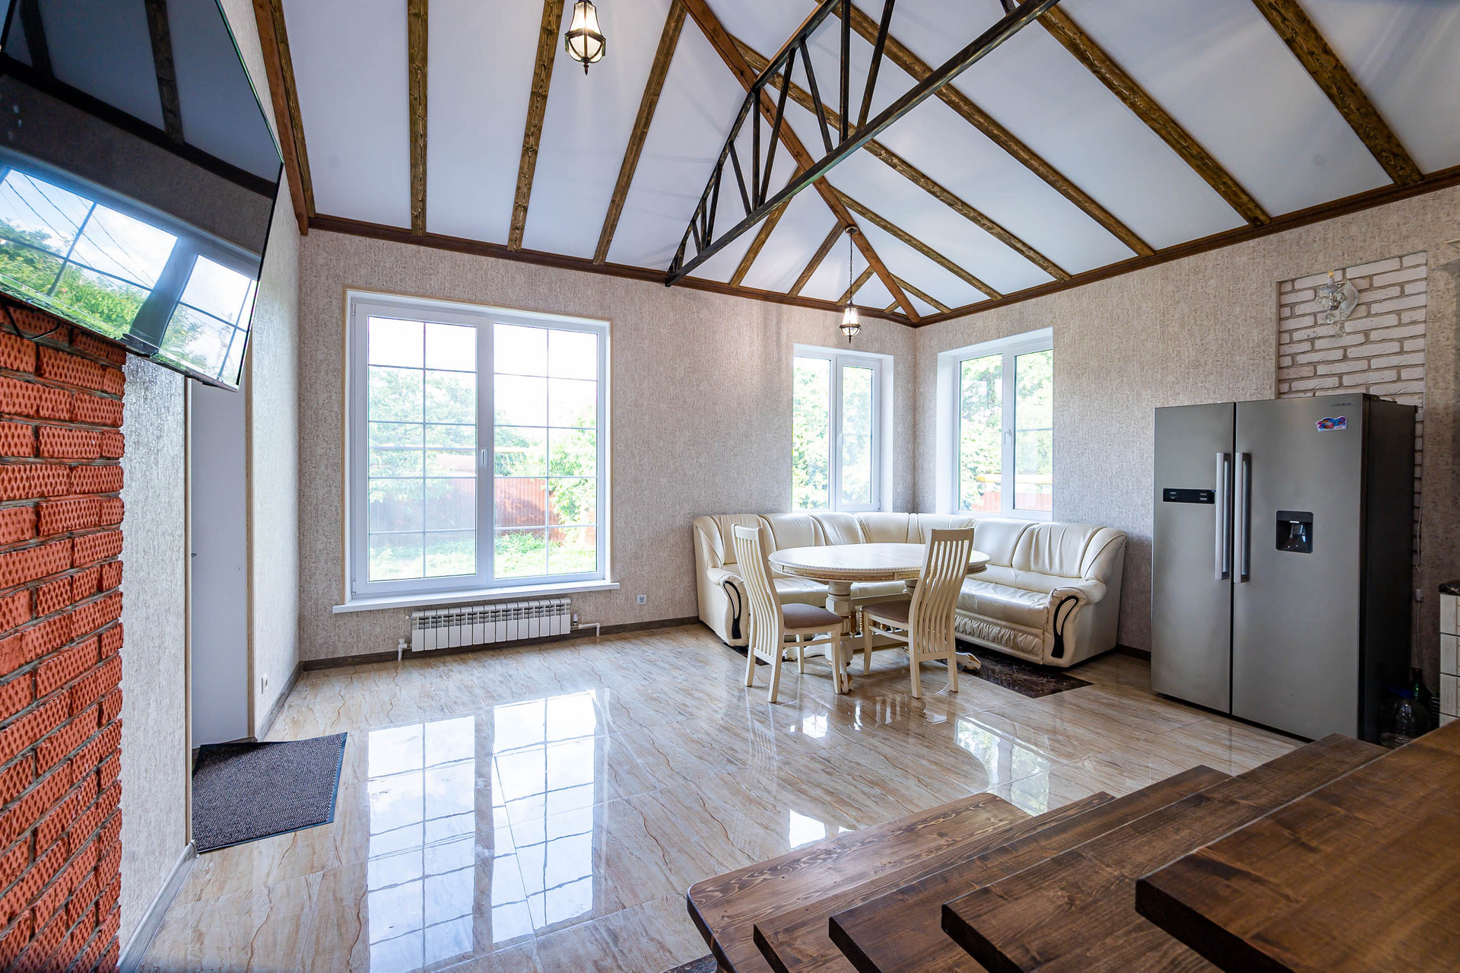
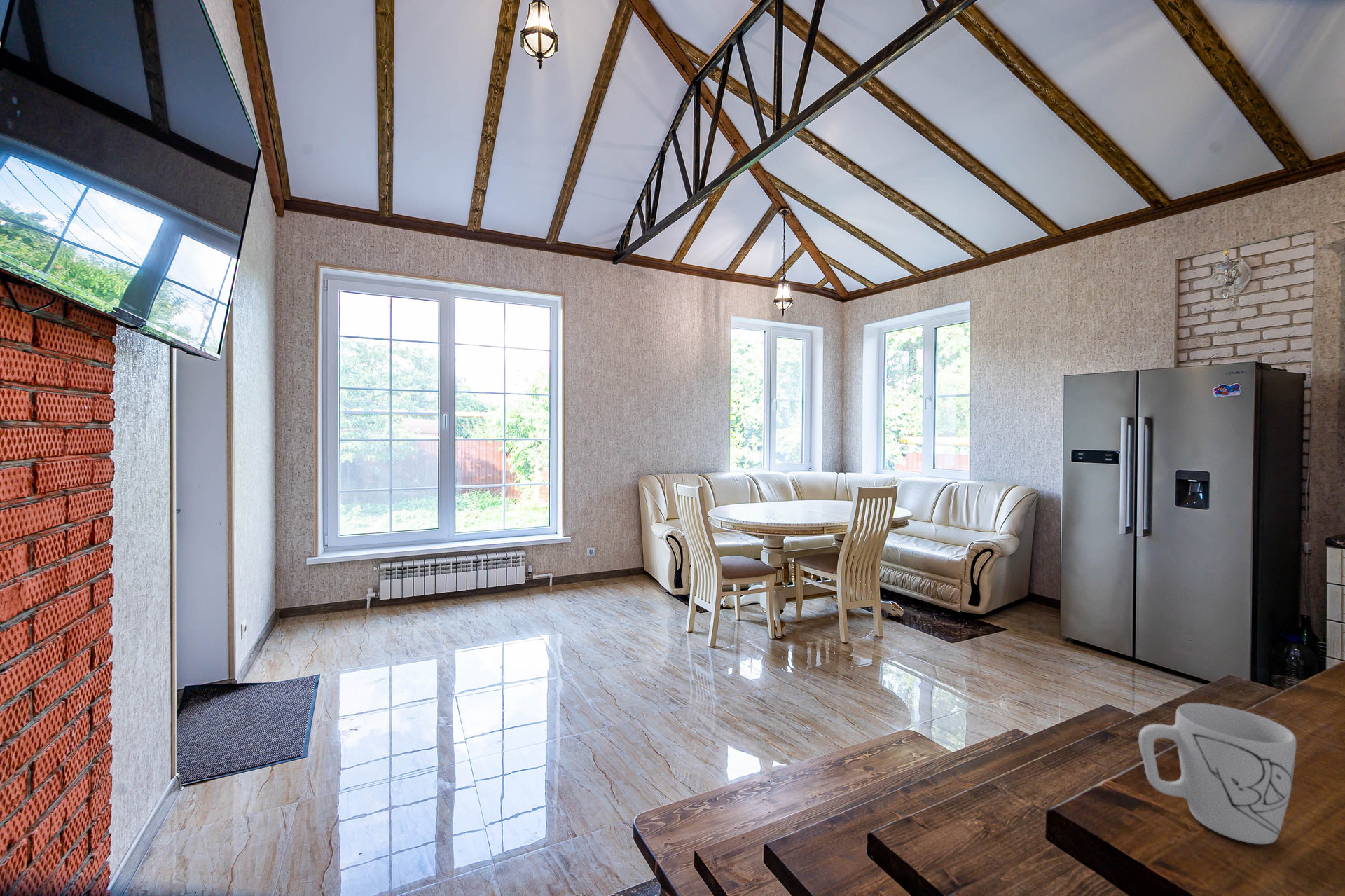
+ mug (1212, 769)
